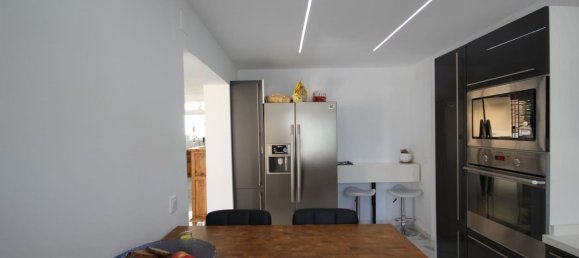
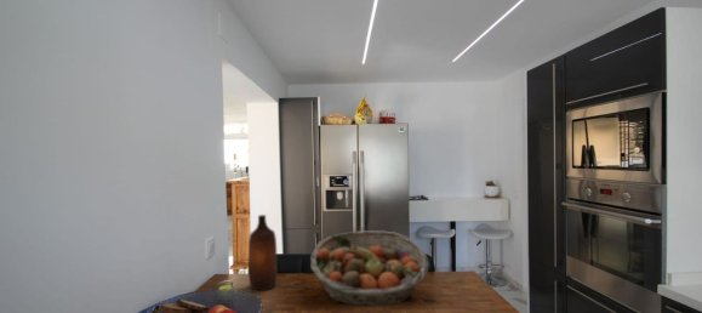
+ bottle (262, 250)
+ fruit basket (369, 266)
